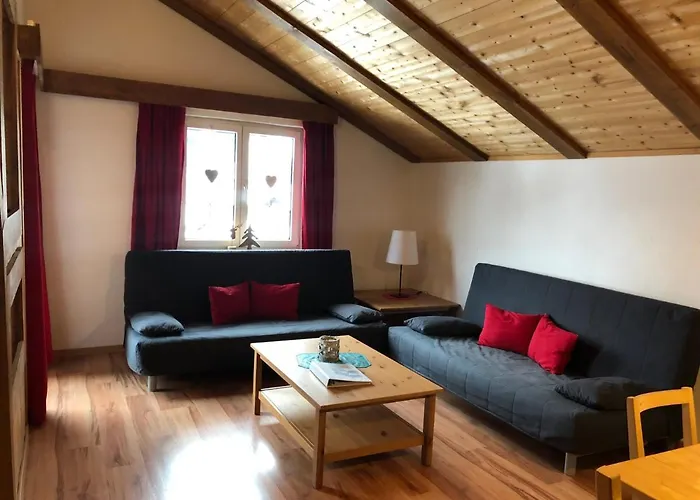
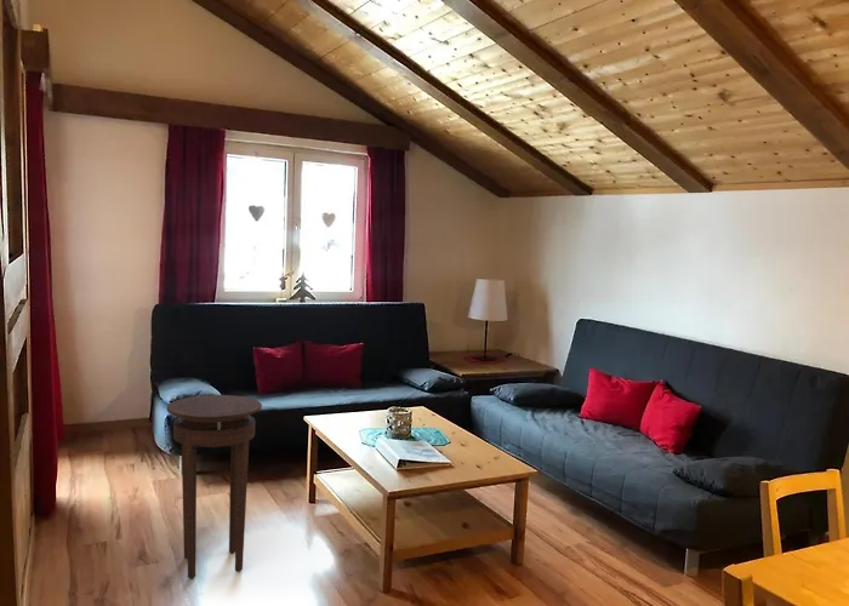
+ stool (230, 485)
